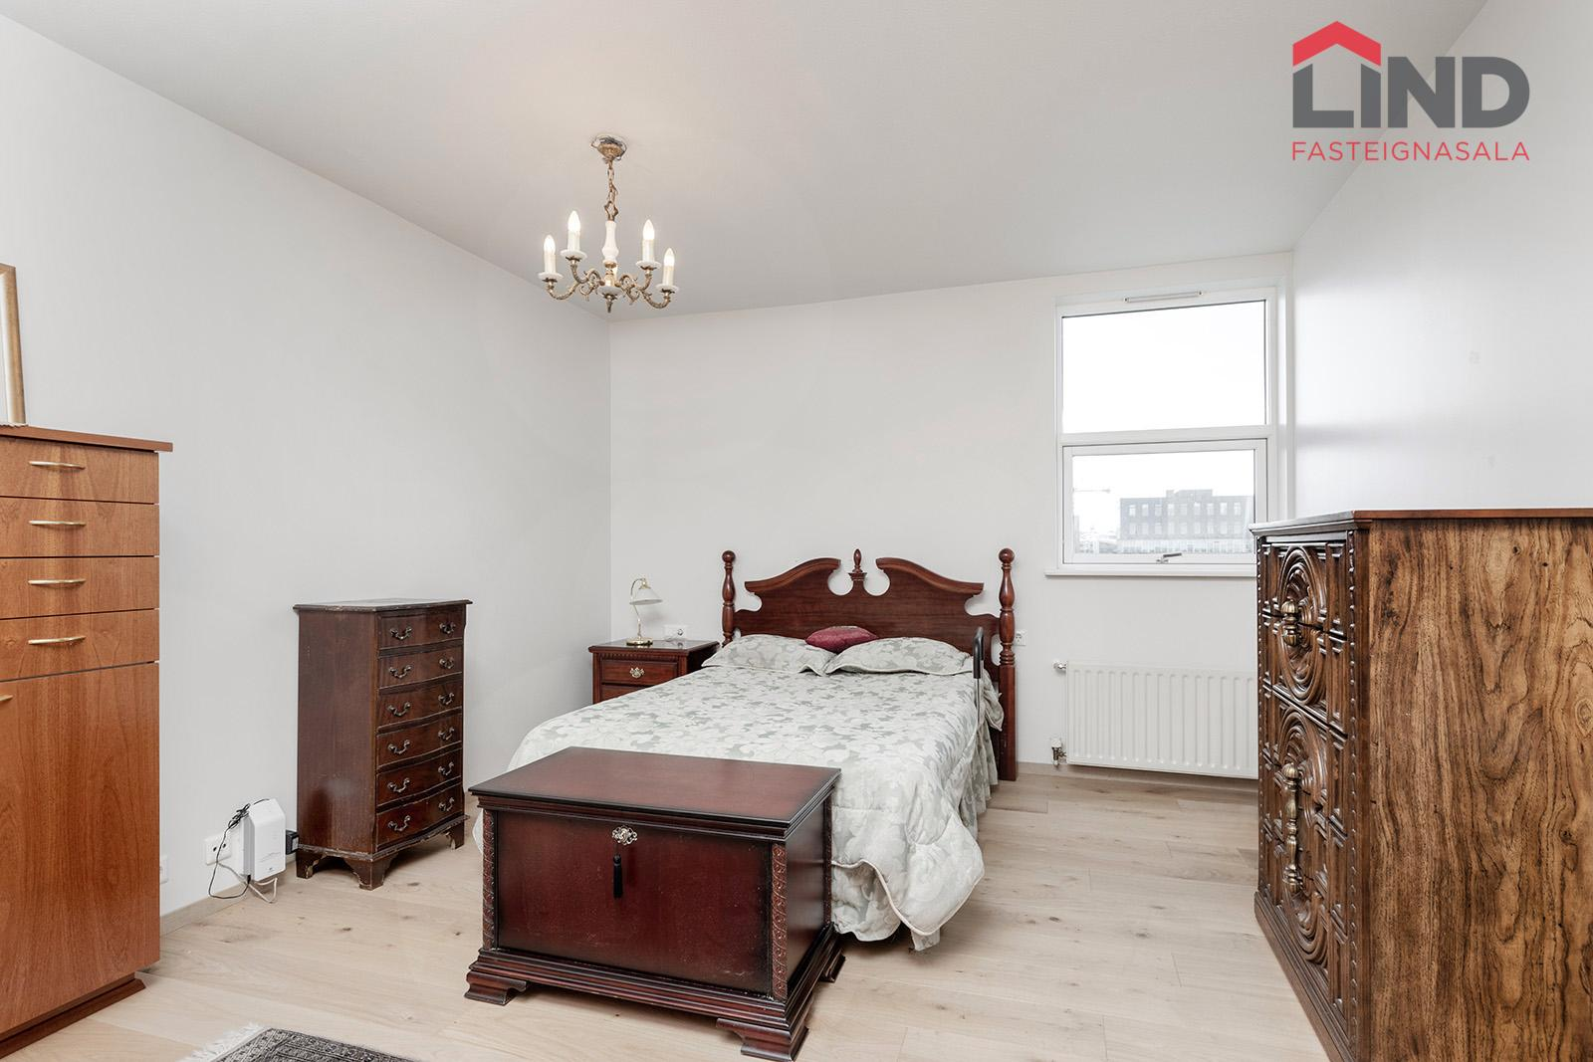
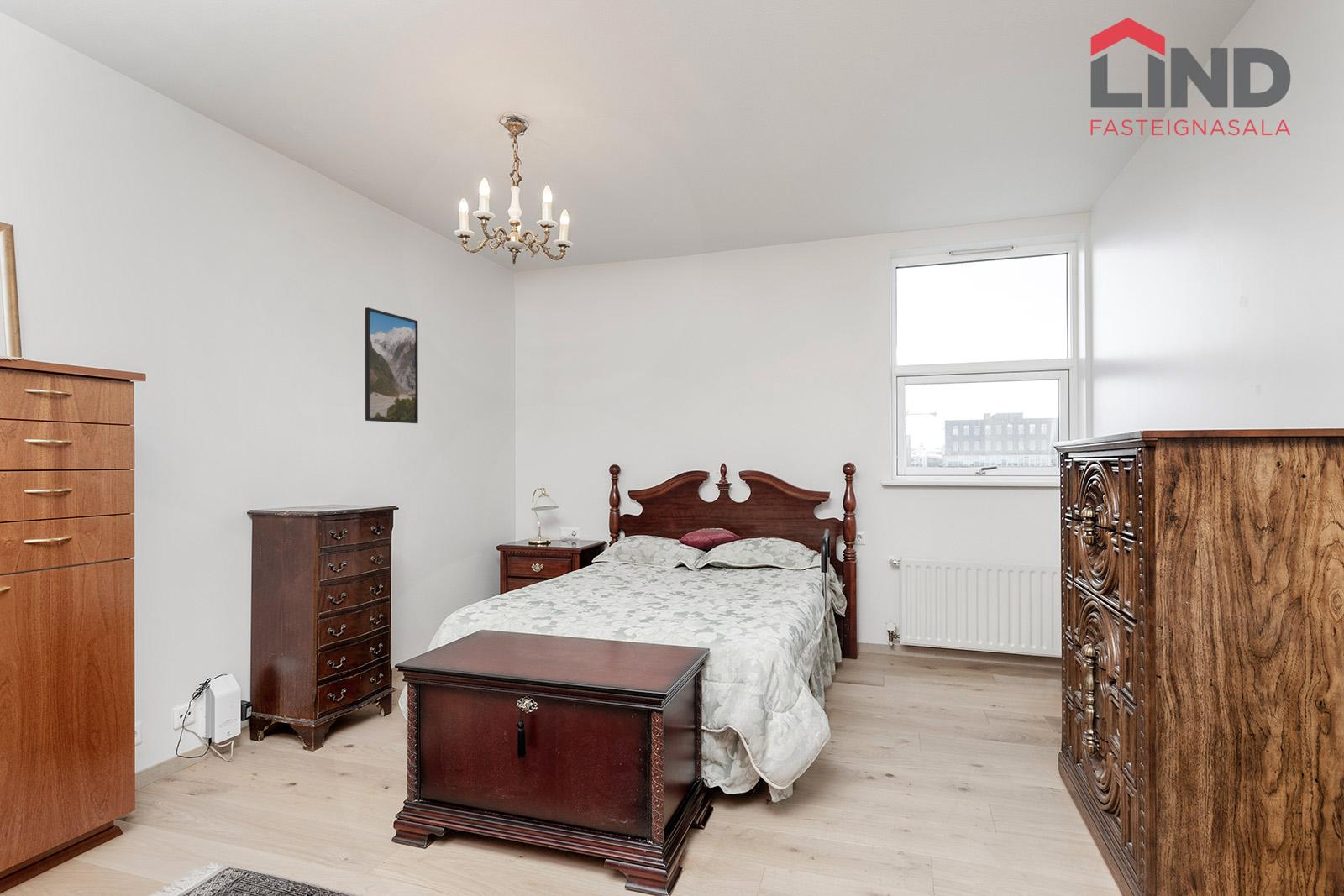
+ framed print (392, 368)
